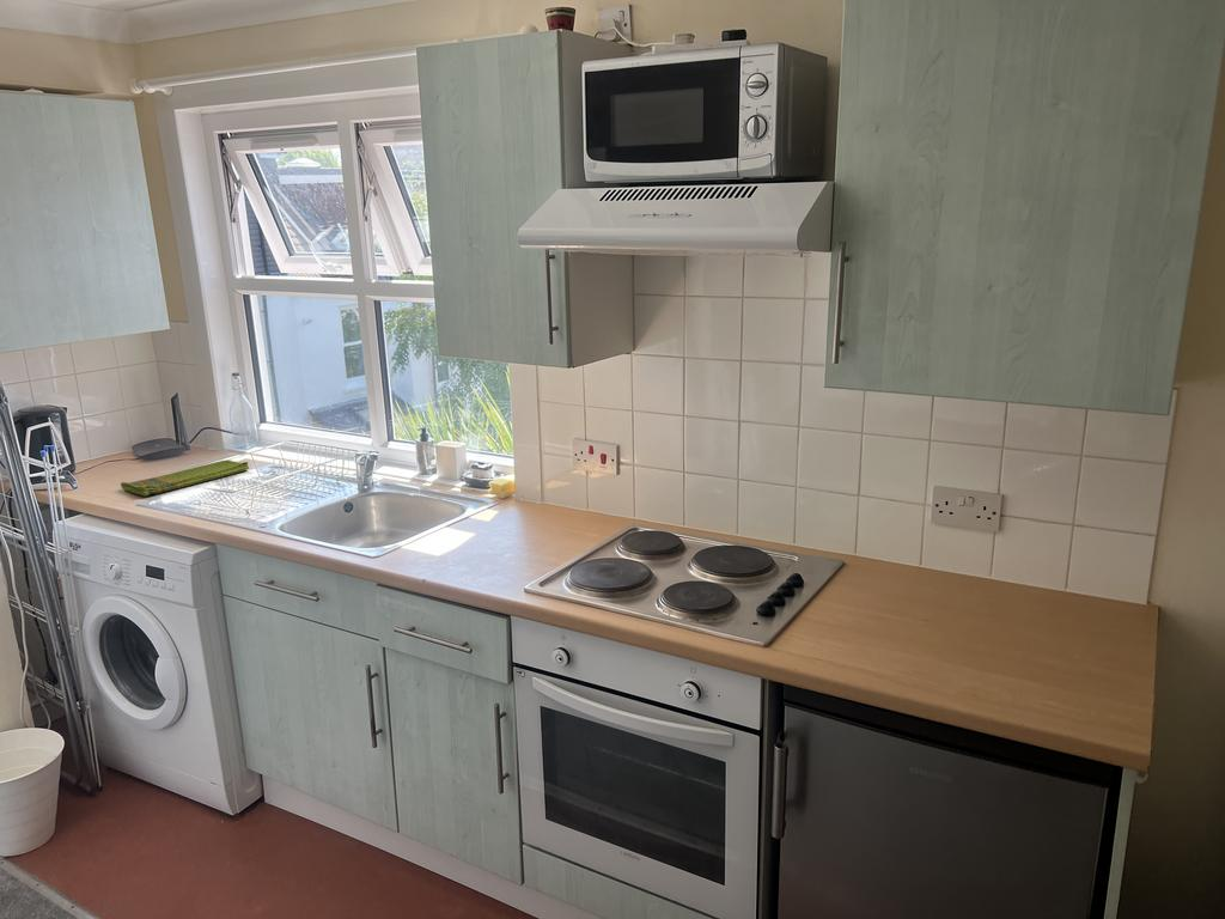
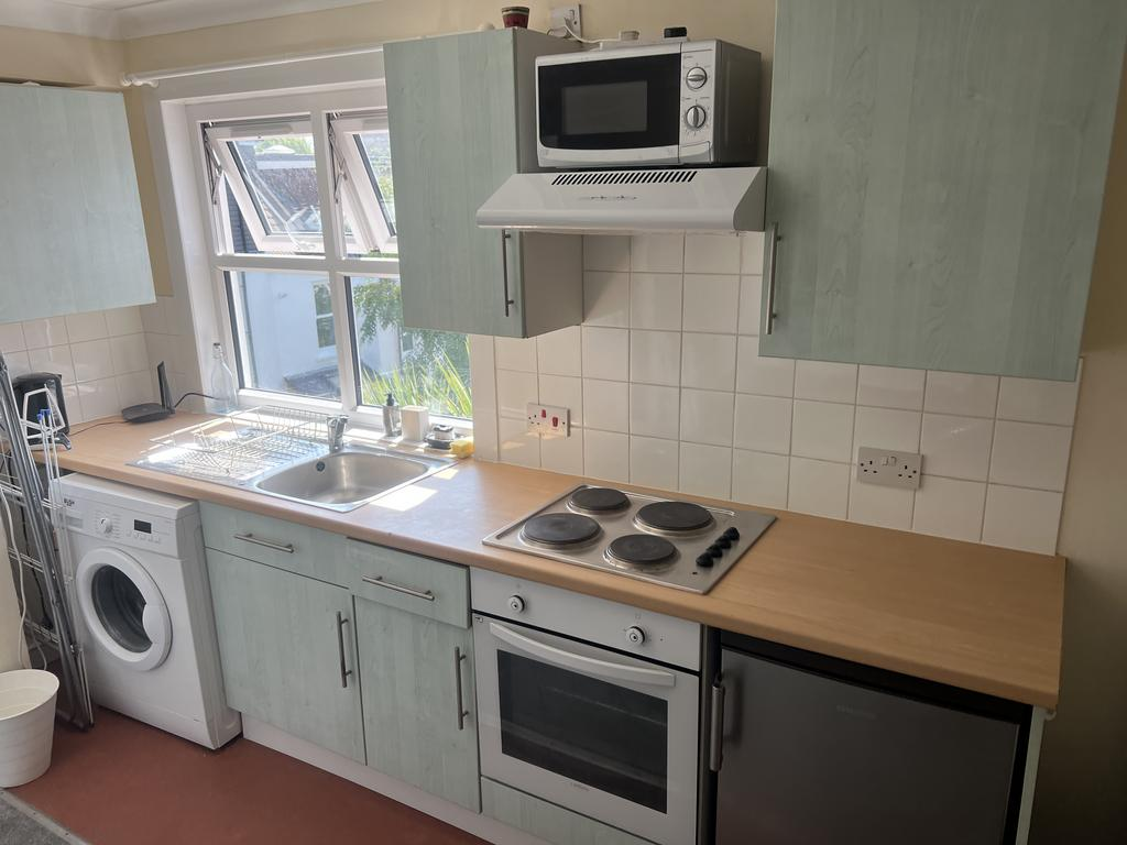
- dish towel (185, 474)
